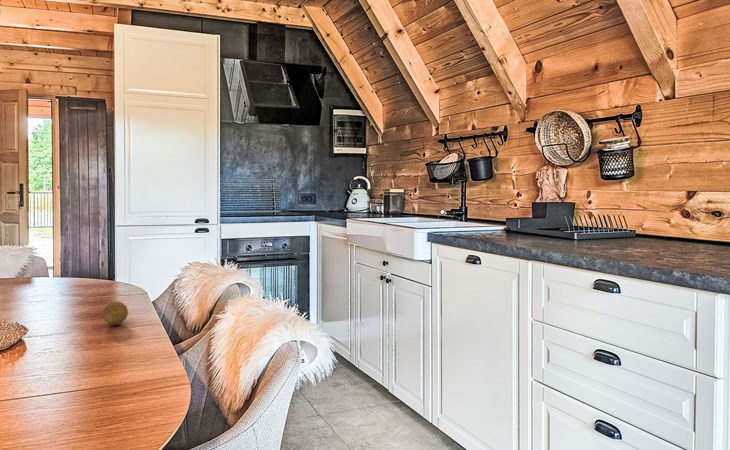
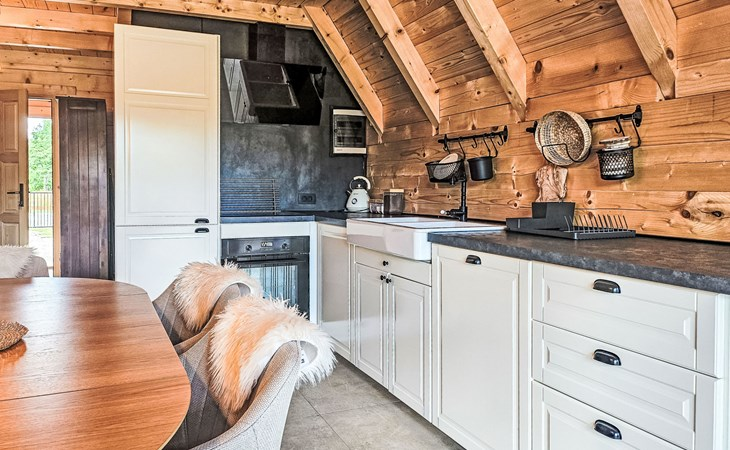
- fruit (115, 313)
